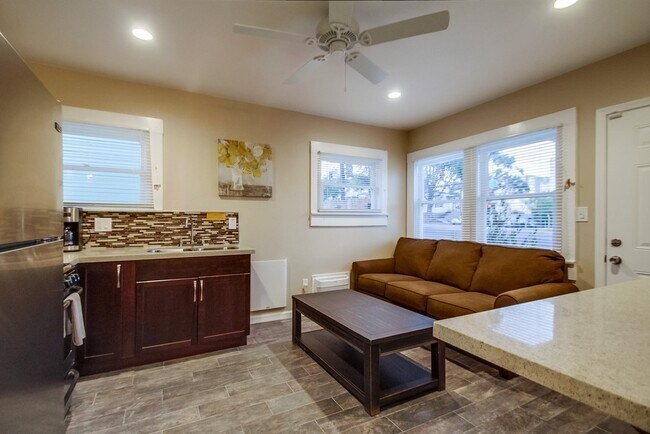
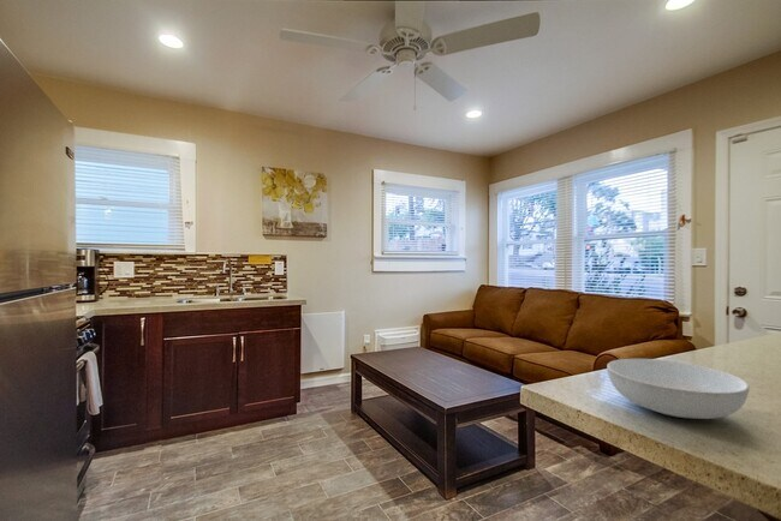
+ serving bowl (670, 390)
